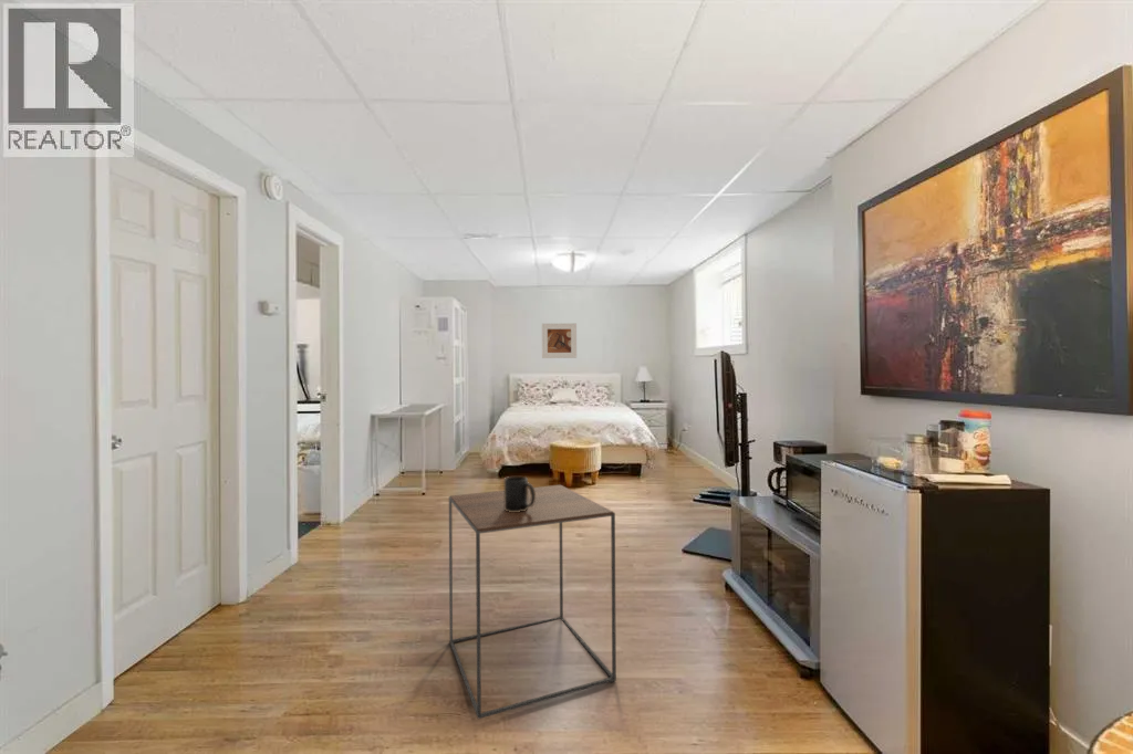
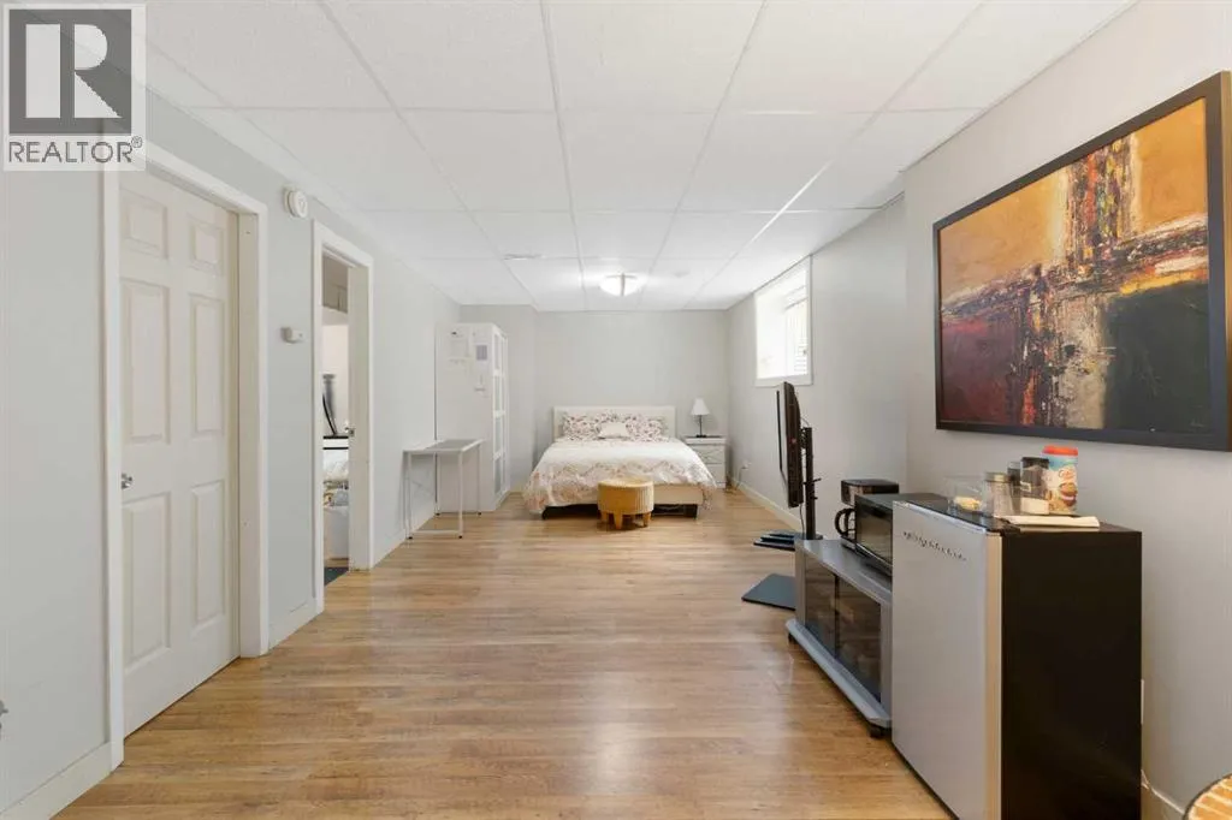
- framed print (559, 341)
- mug (519, 493)
- side table (560, 582)
